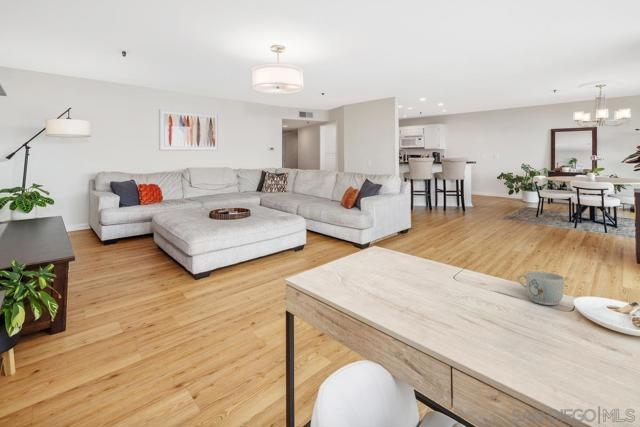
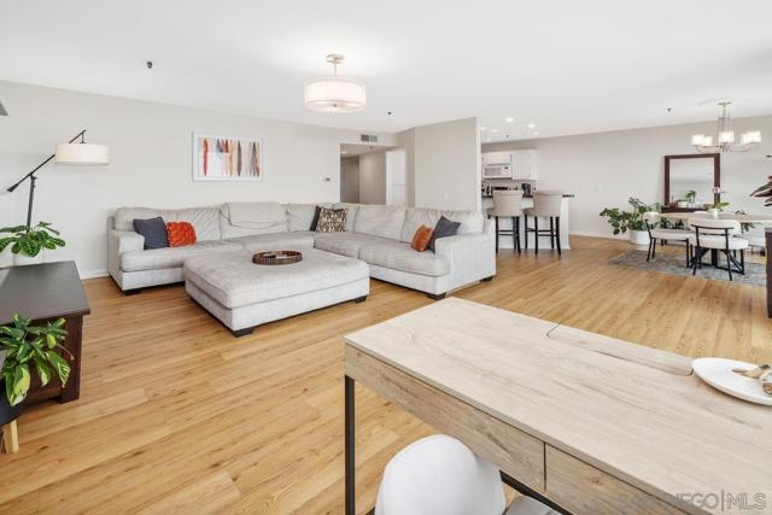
- mug (539, 287)
